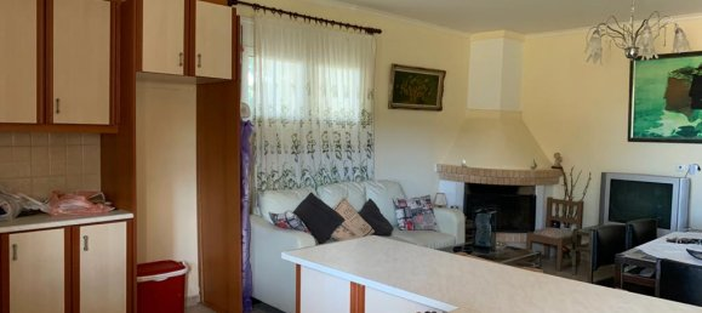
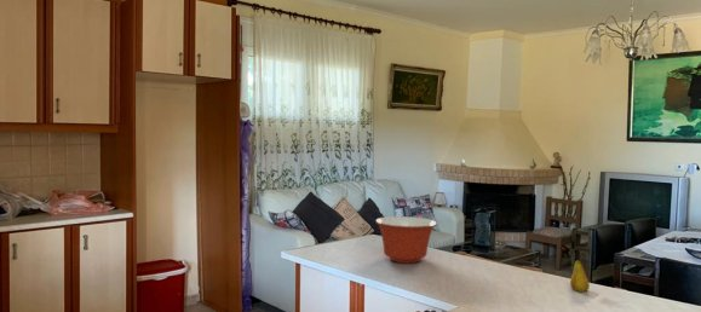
+ mixing bowl (404, 239)
+ fruit (580, 273)
